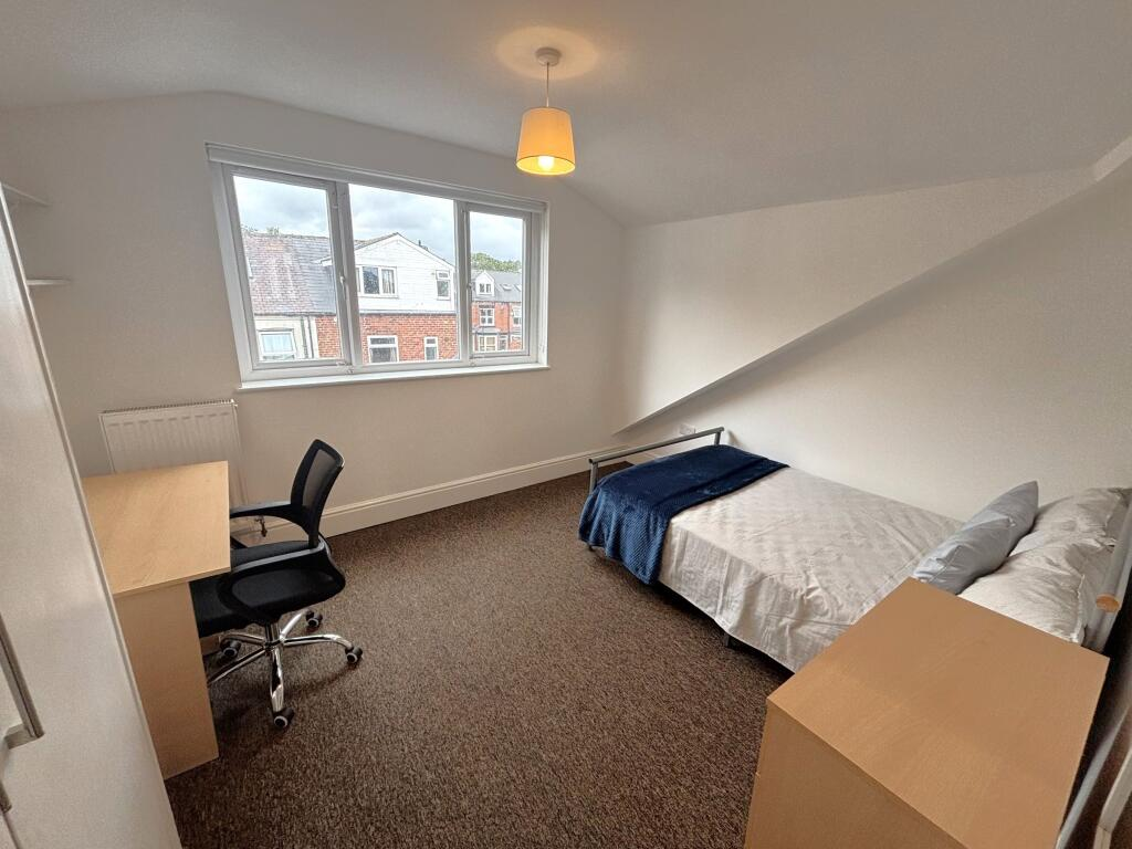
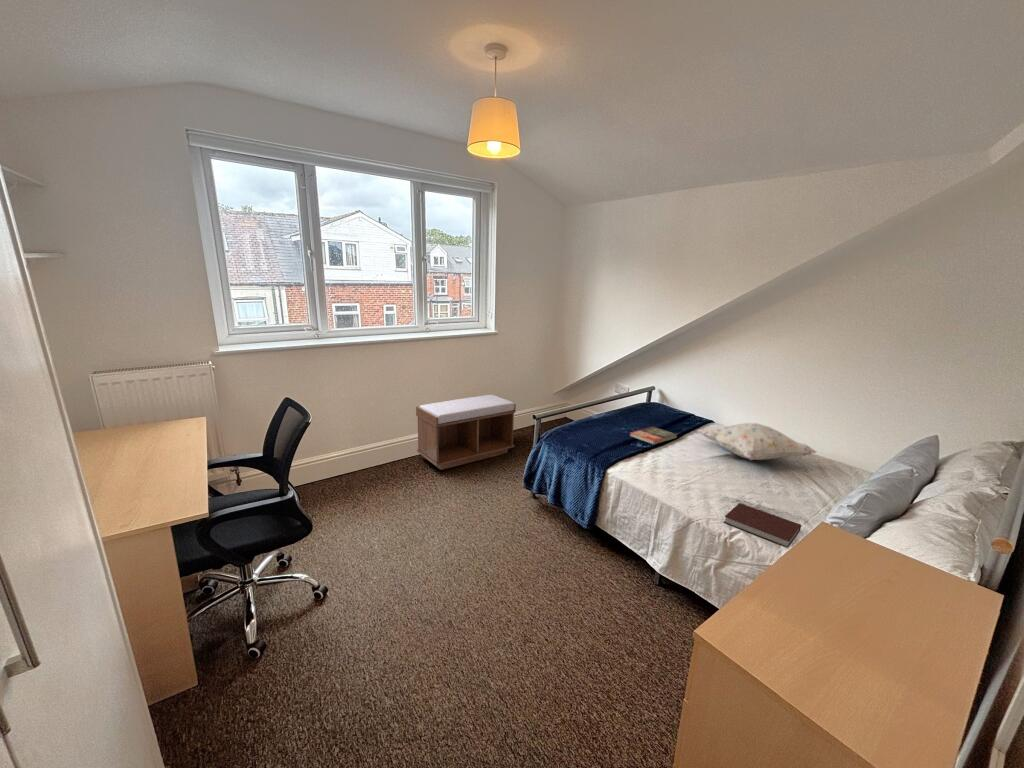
+ bench (467, 429)
+ notebook (761, 523)
+ book (653, 434)
+ decorative pillow (754, 441)
